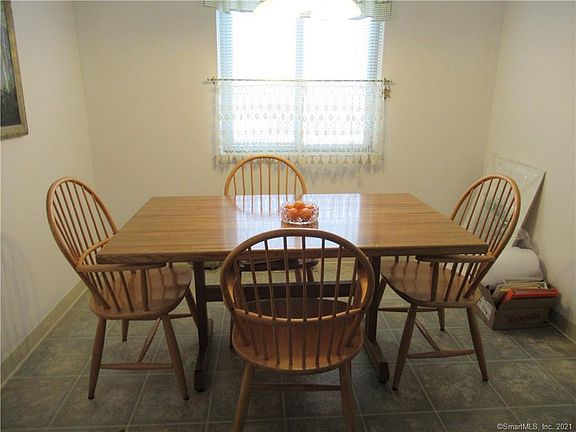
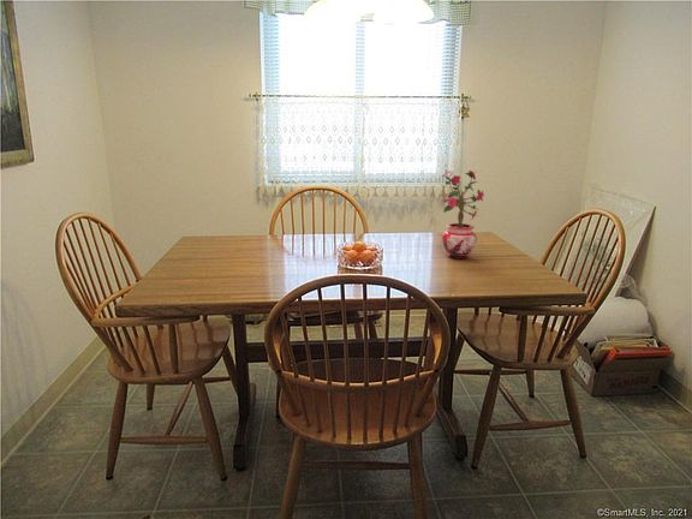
+ potted plant (461, 213)
